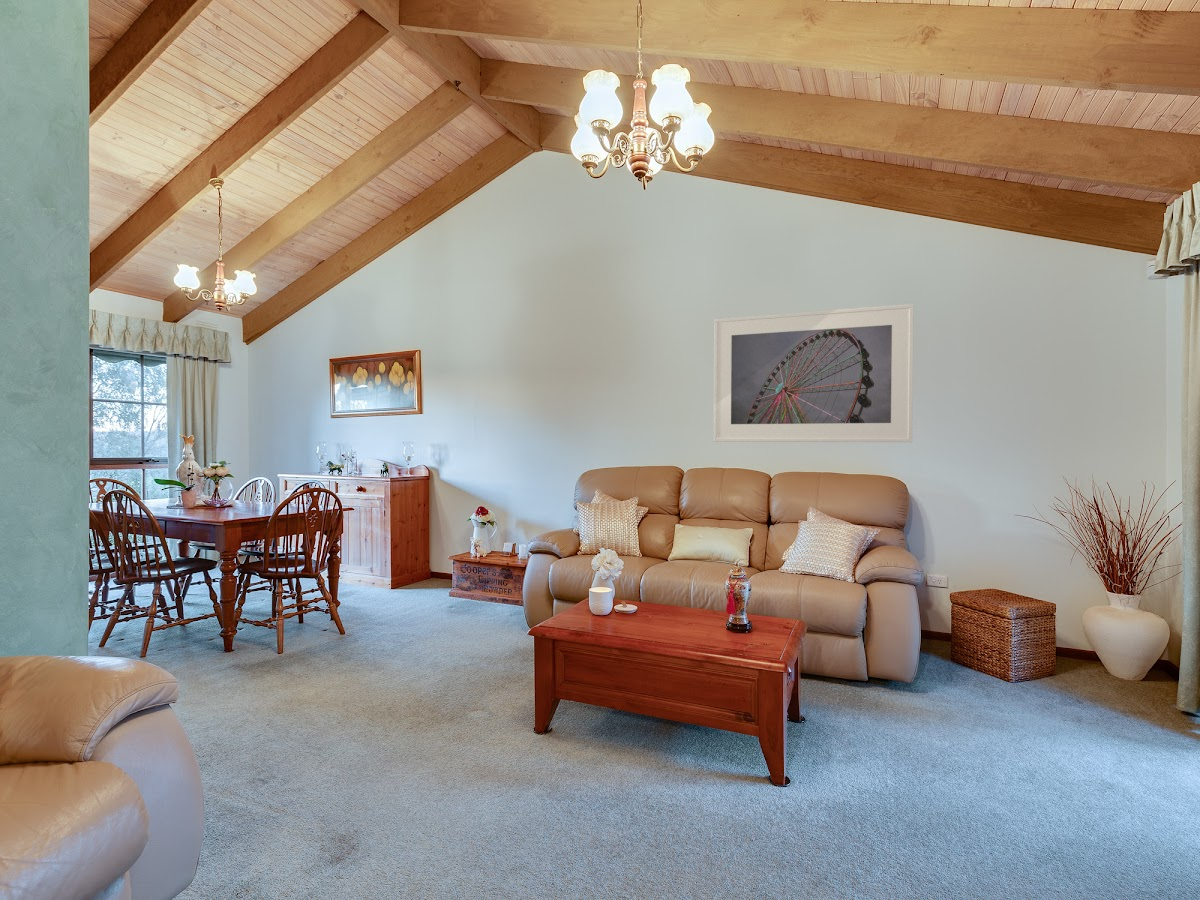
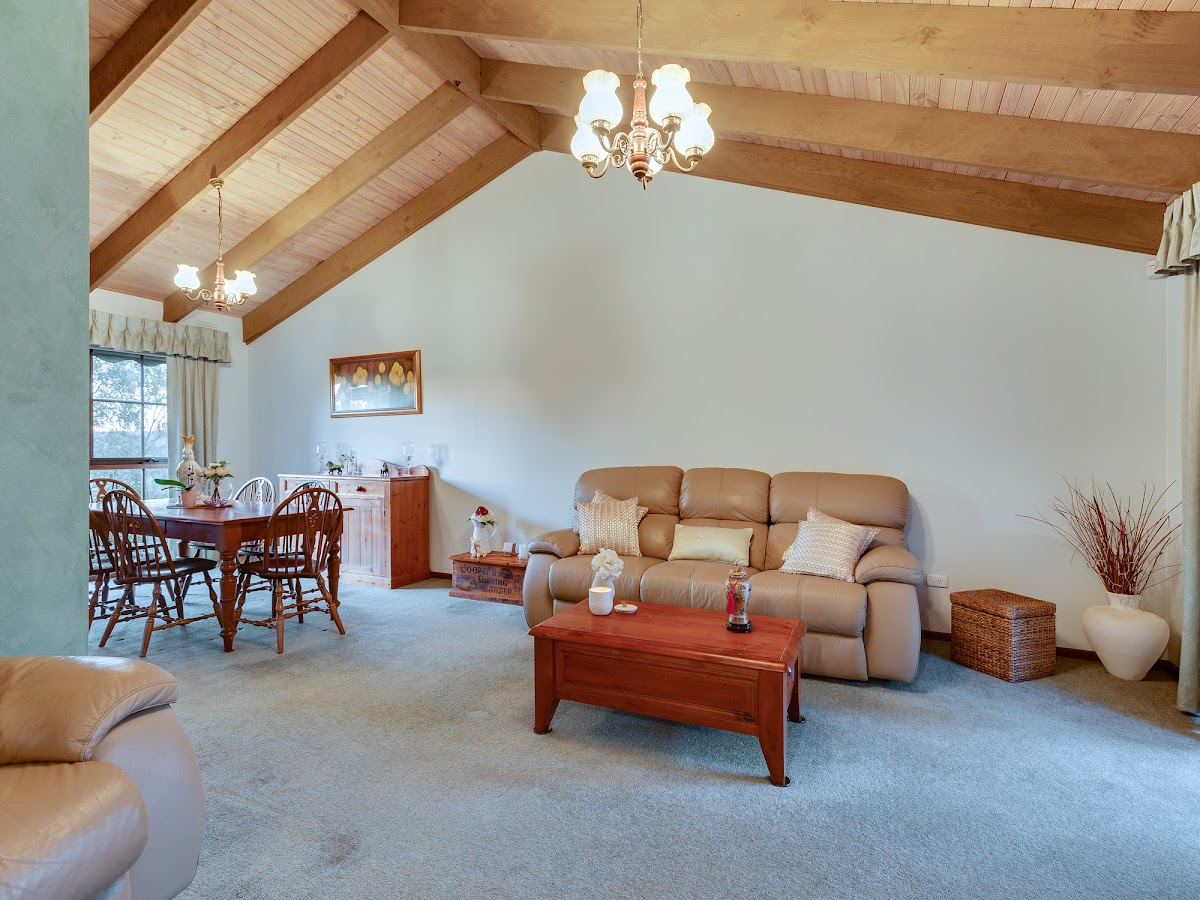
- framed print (807, 377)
